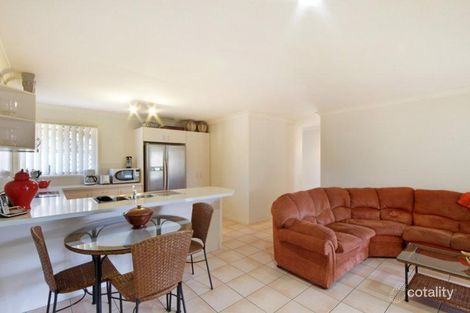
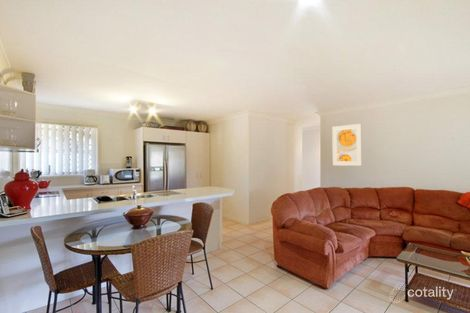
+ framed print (346, 145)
